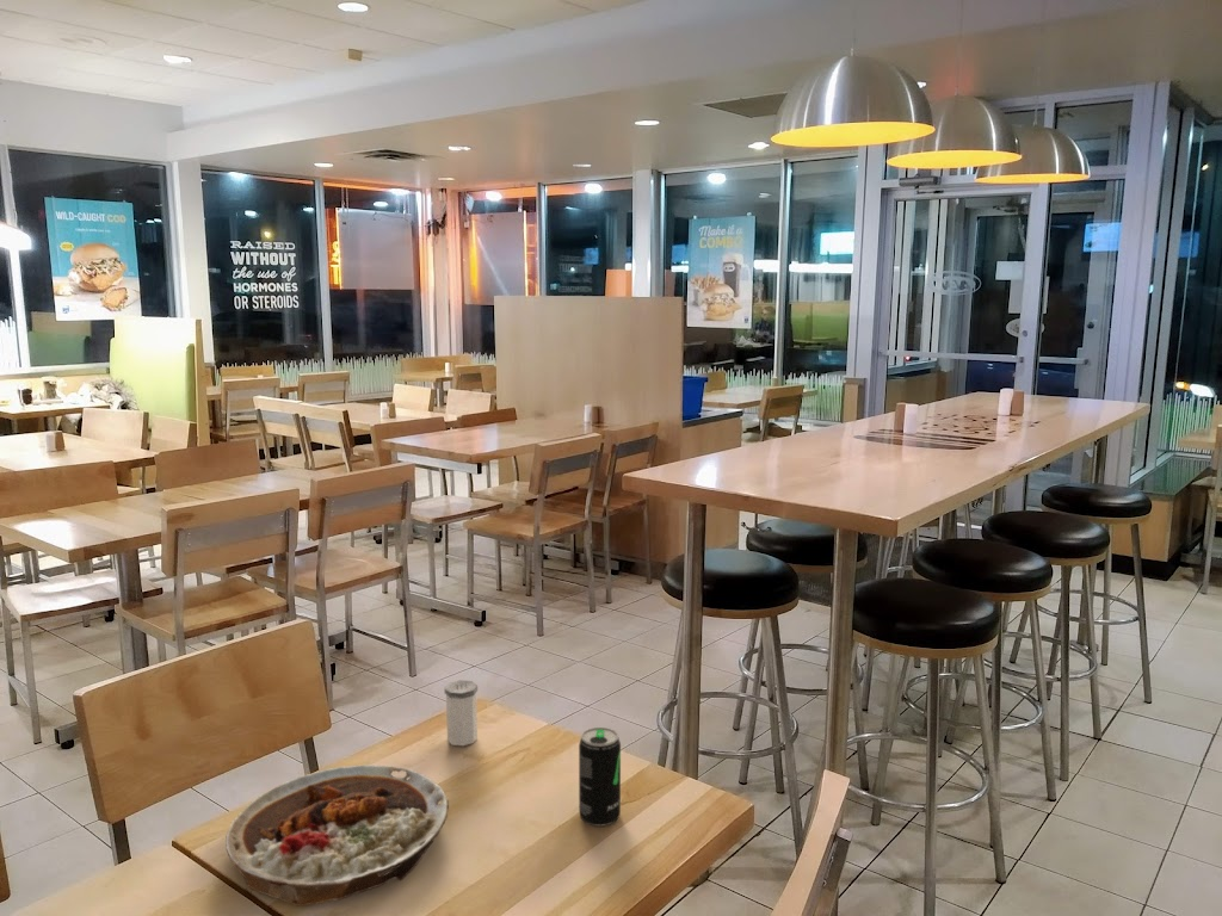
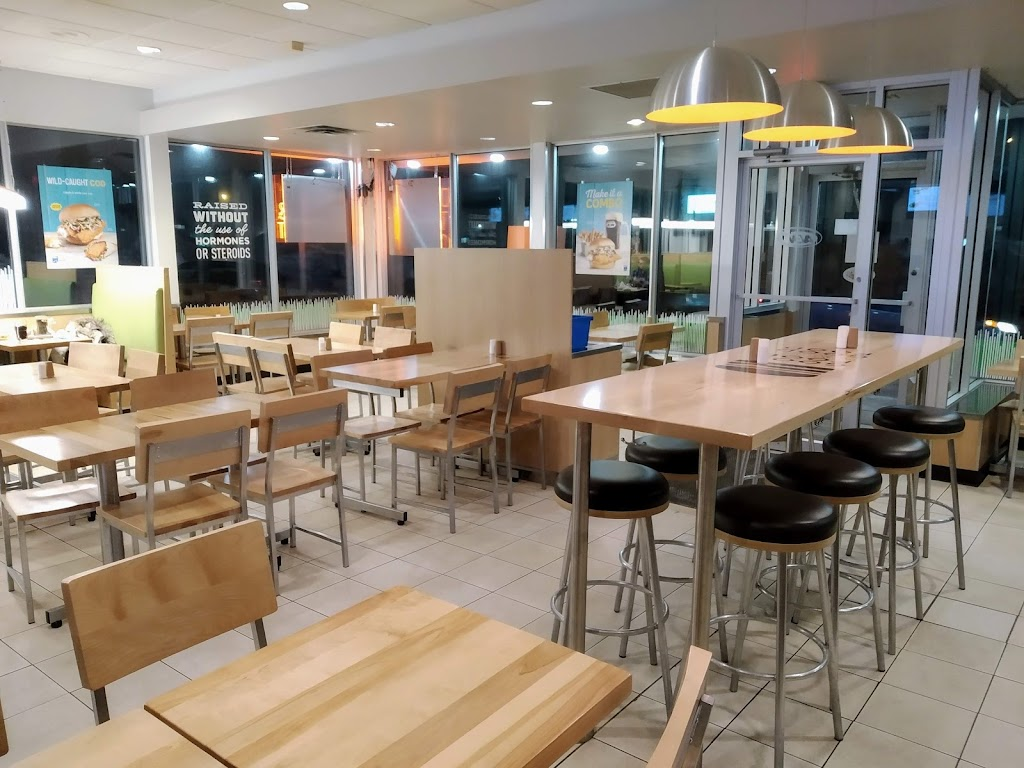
- plate (340, 819)
- beverage can (599, 774)
- salt shaker (461, 712)
